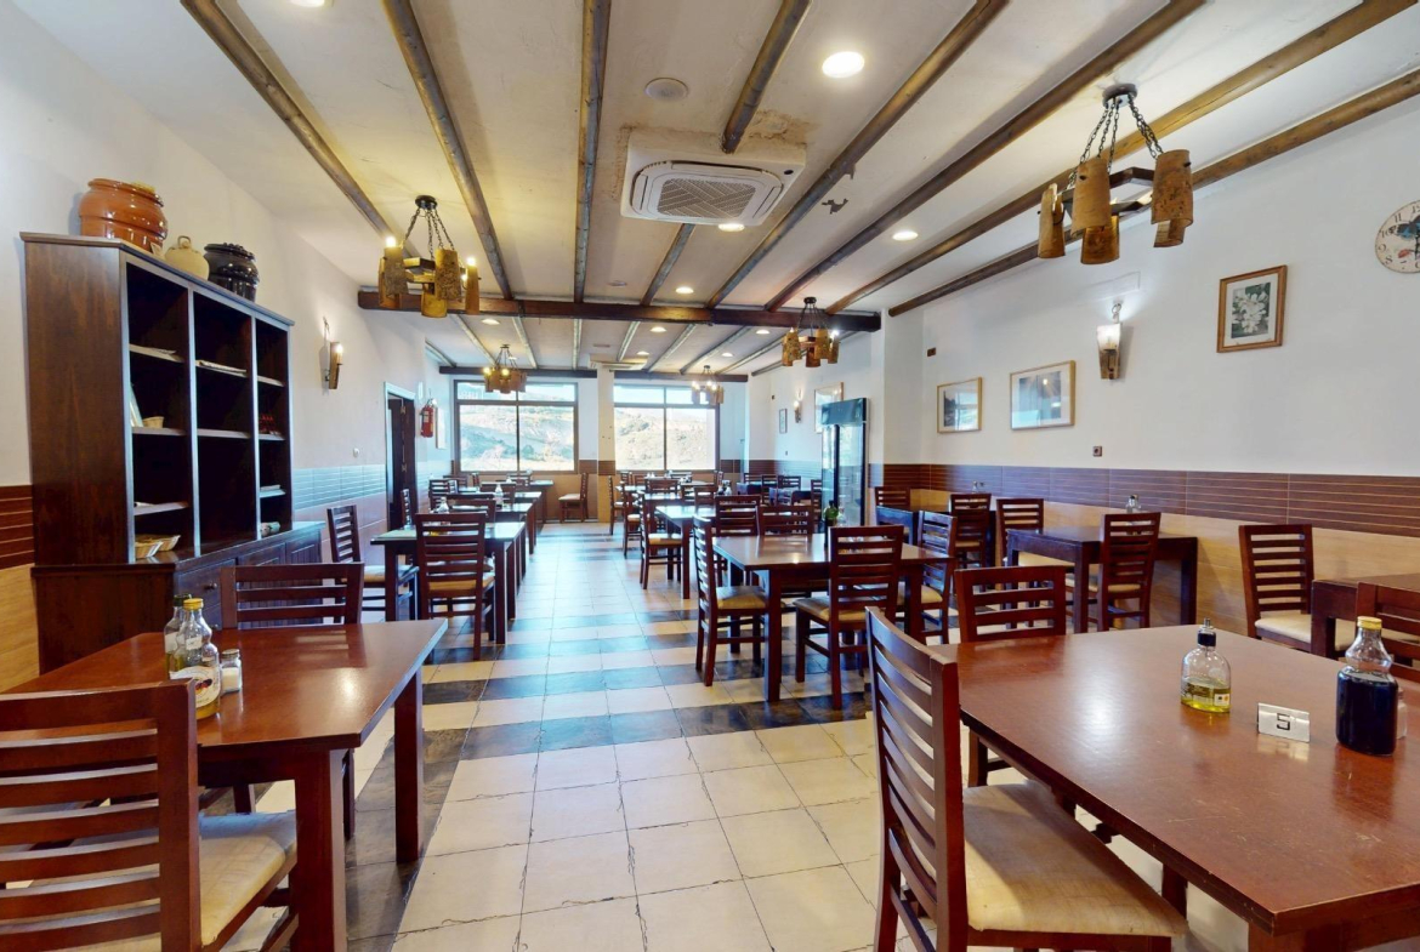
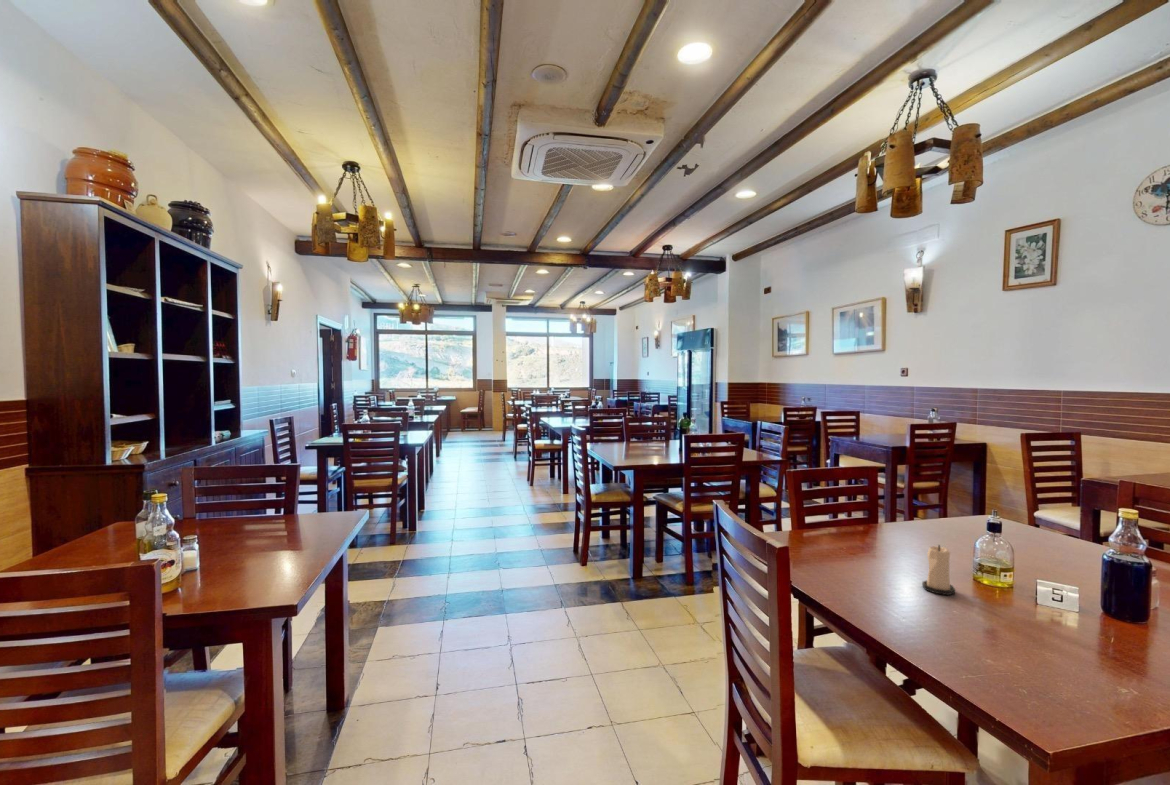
+ candle (938, 567)
